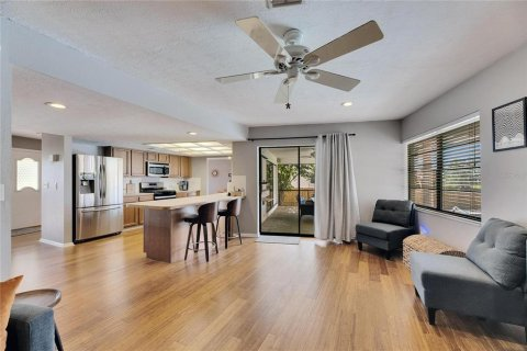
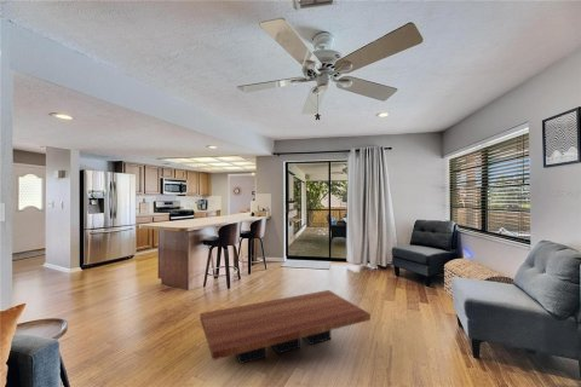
+ coffee table (284, 329)
